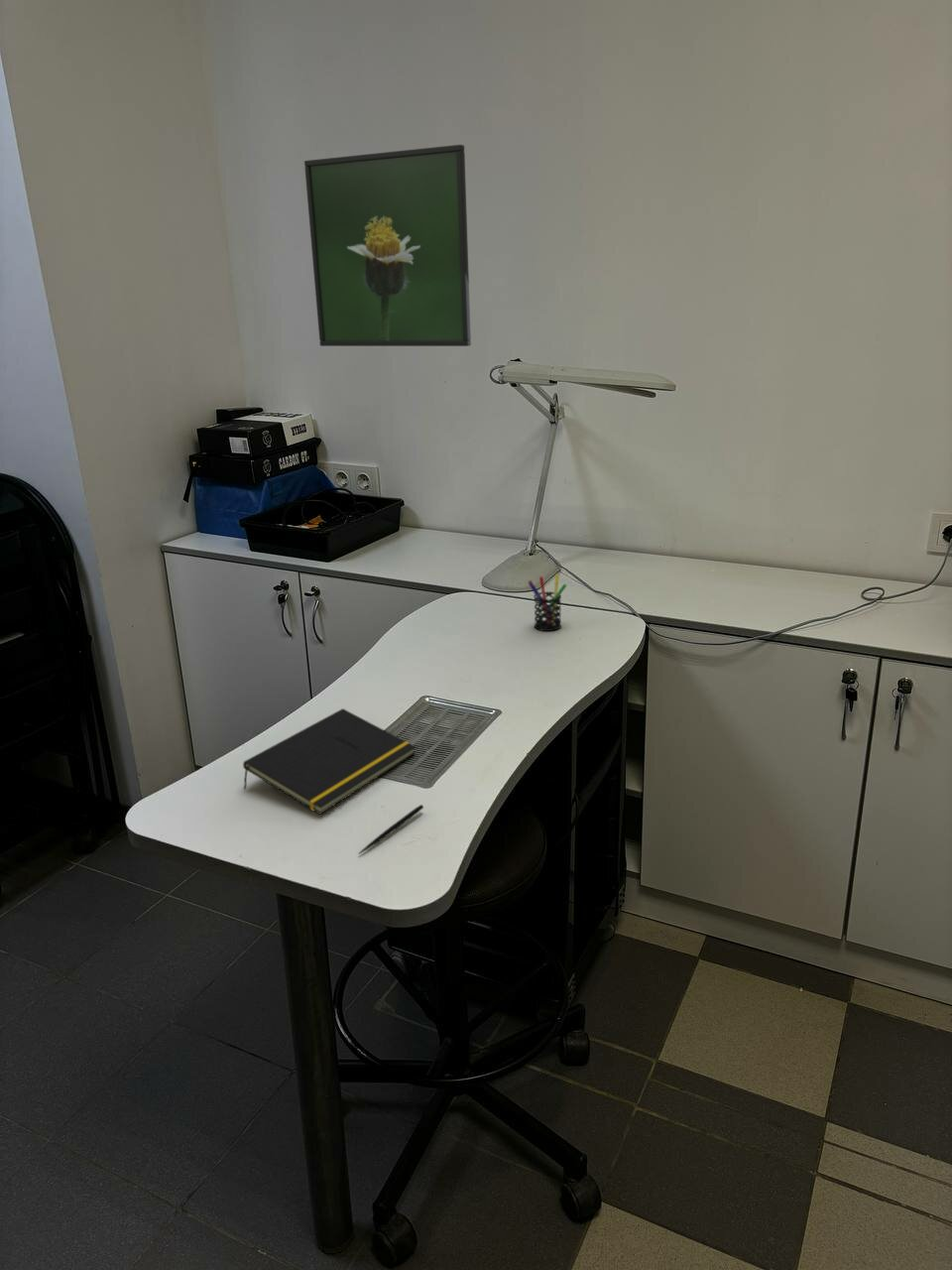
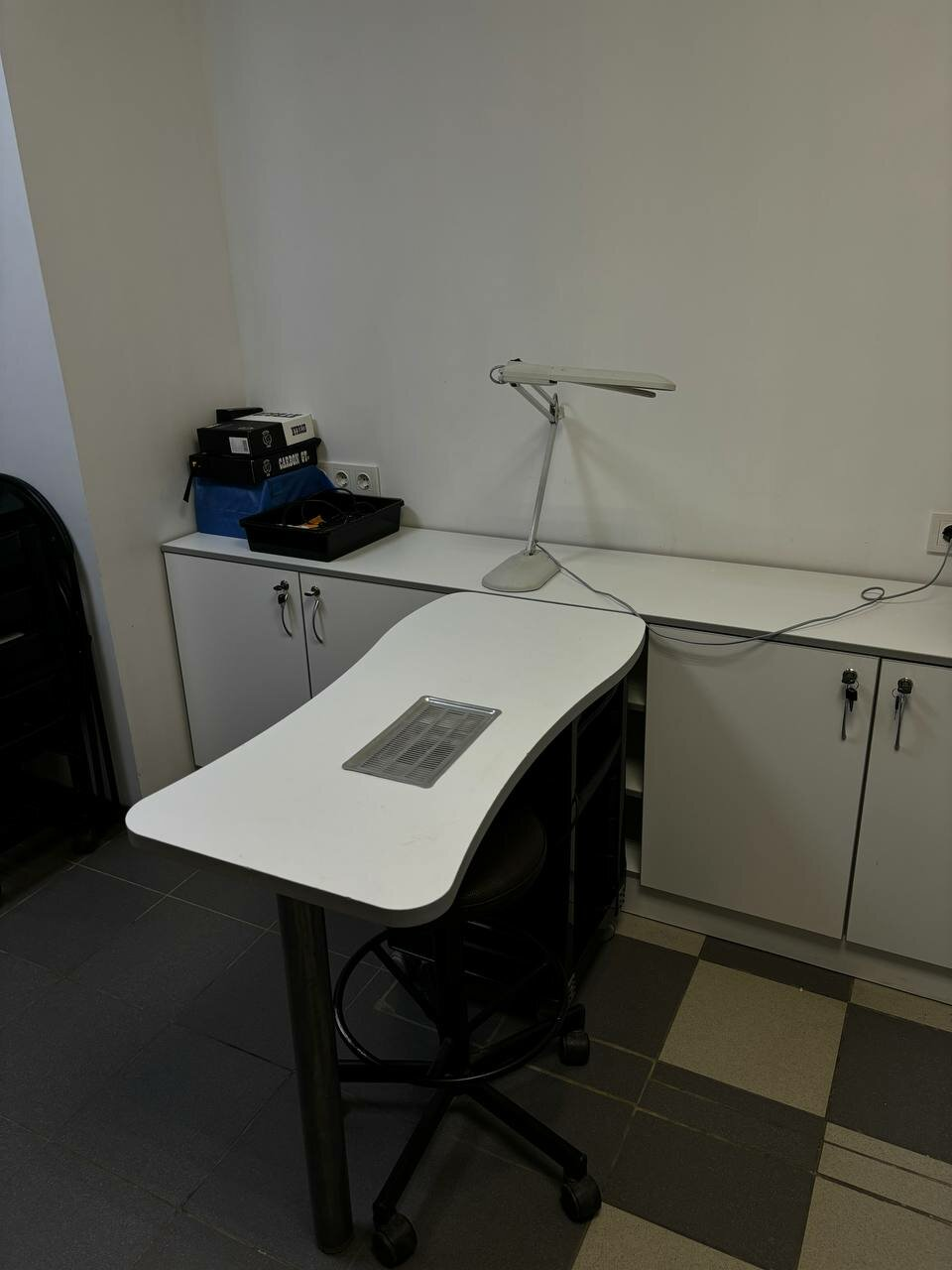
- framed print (387, 252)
- pen holder (549, 600)
- pen (391, 828)
- notepad (332, 757)
